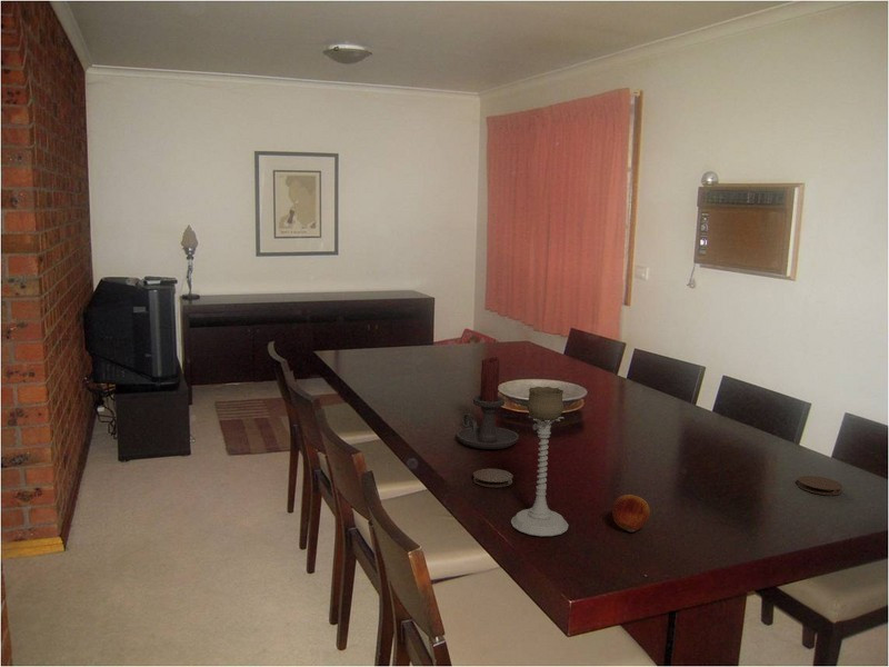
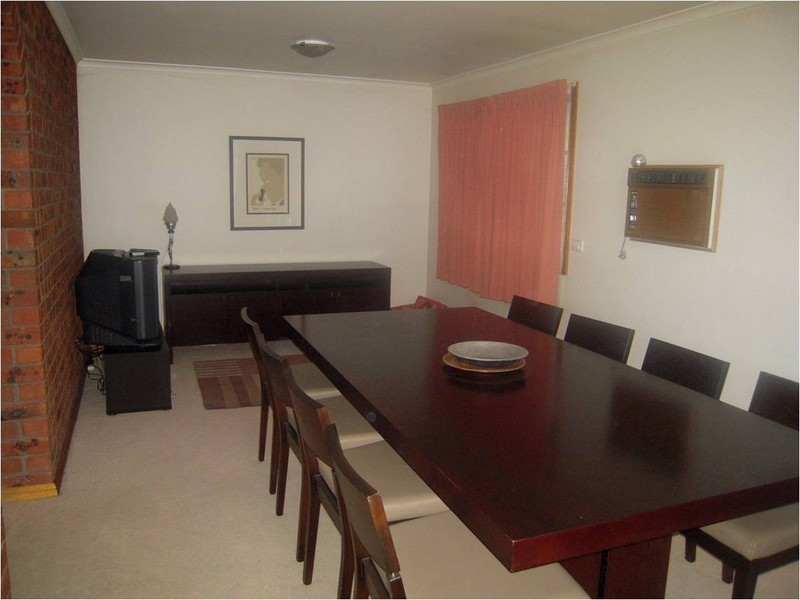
- coaster (819, 485)
- candle holder (542, 457)
- apple (630, 511)
- coaster (492, 477)
- candle holder (483, 398)
